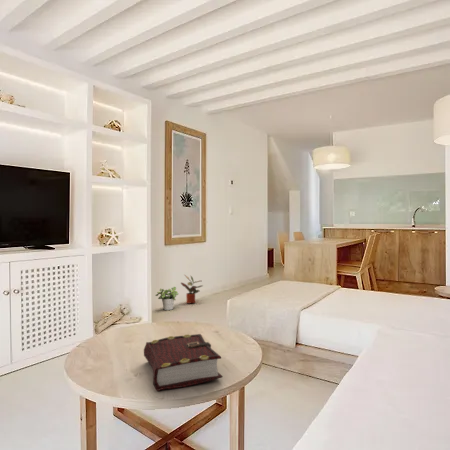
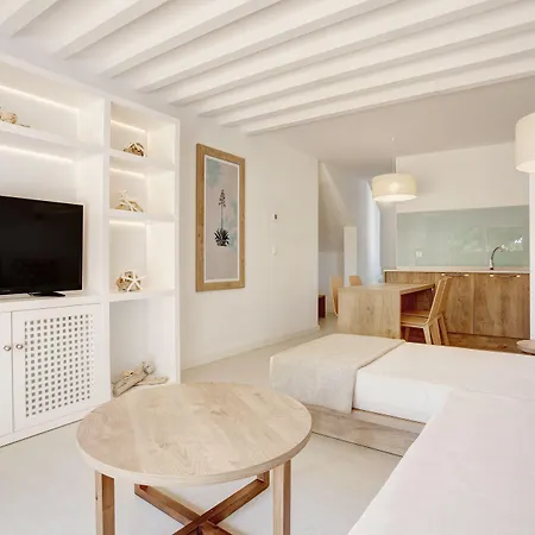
- book (180, 357)
- potted plant (193, 288)
- potted plant (167, 298)
